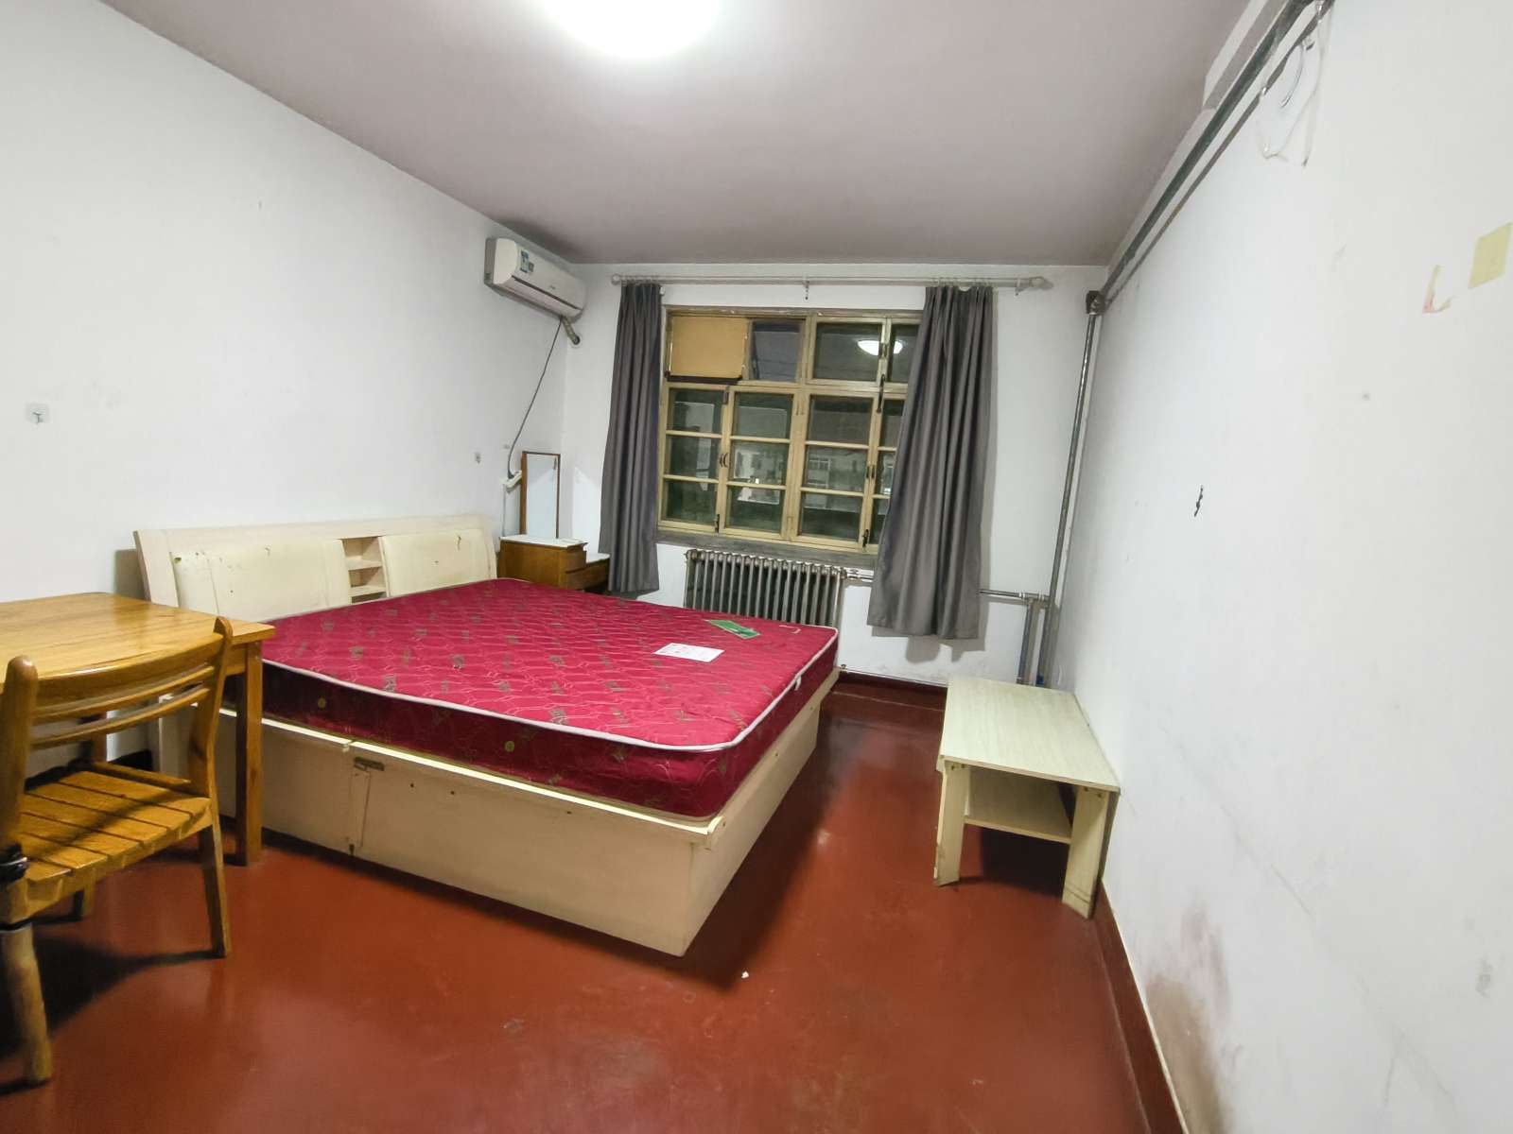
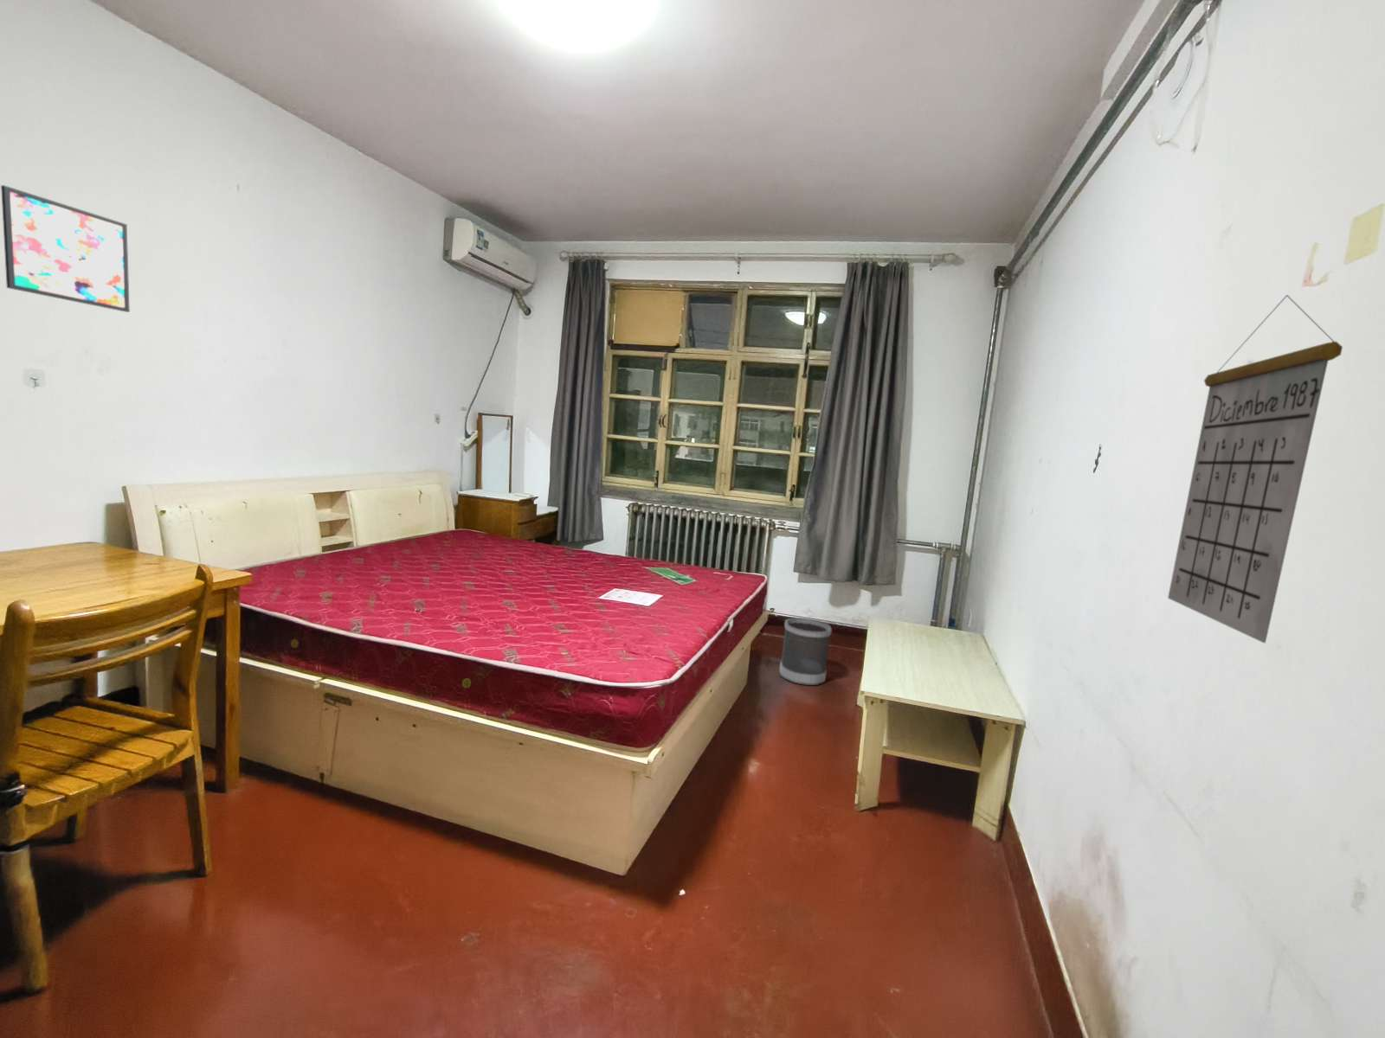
+ wall art (70, 253)
+ calendar (1243, 461)
+ wastebasket (805, 650)
